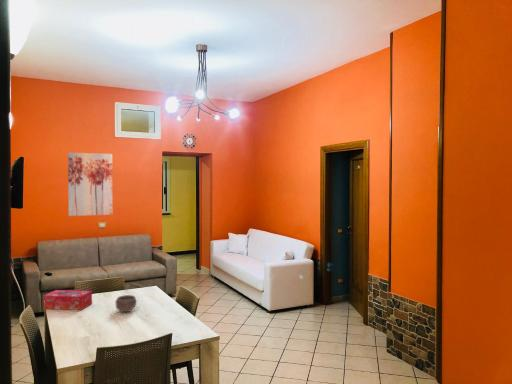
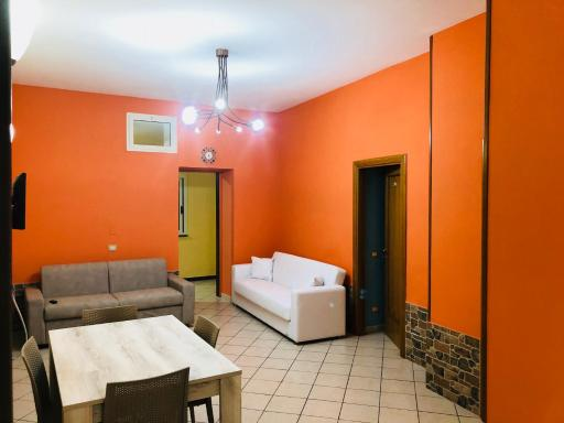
- tissue box (68, 299)
- bowl (126, 304)
- wall art (90, 184)
